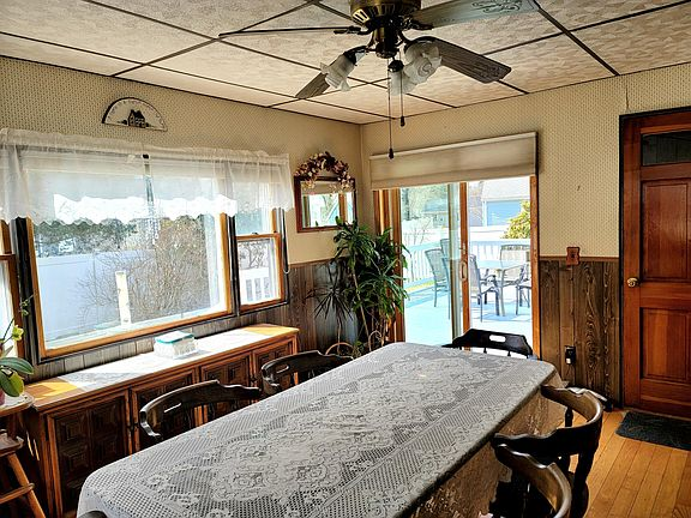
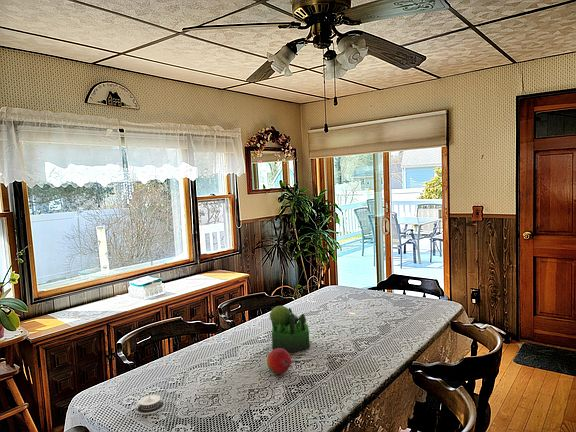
+ plant (289, 324)
+ fruit (277, 360)
+ architectural model (150, 400)
